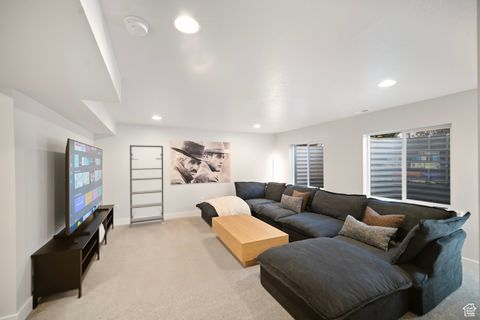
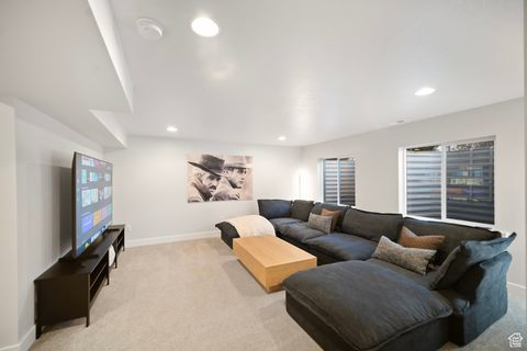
- shelving unit (148, 182)
